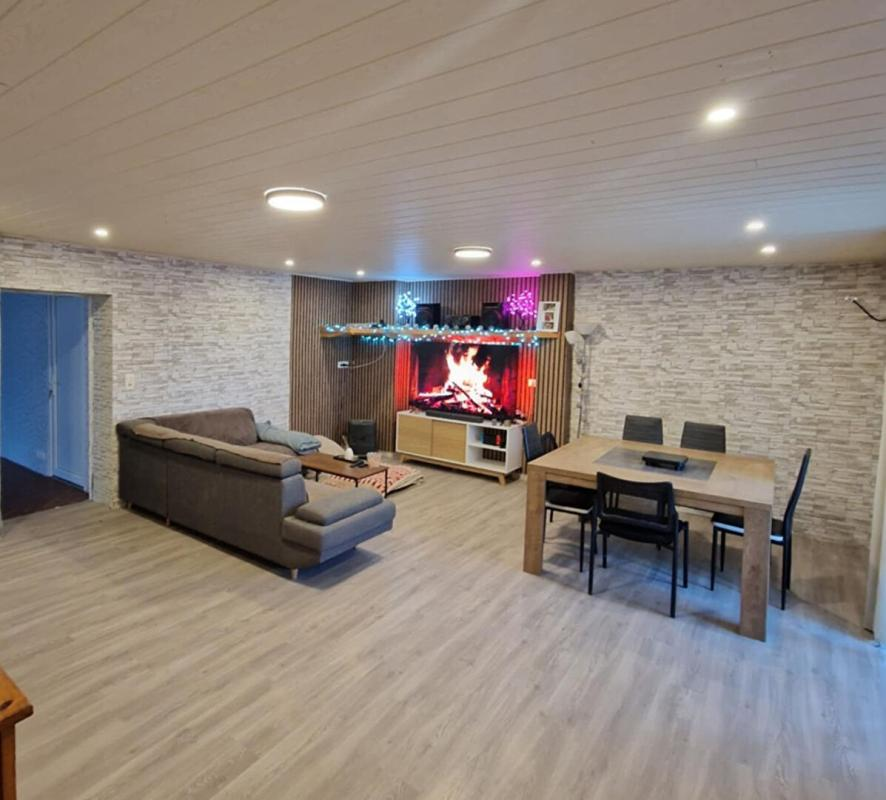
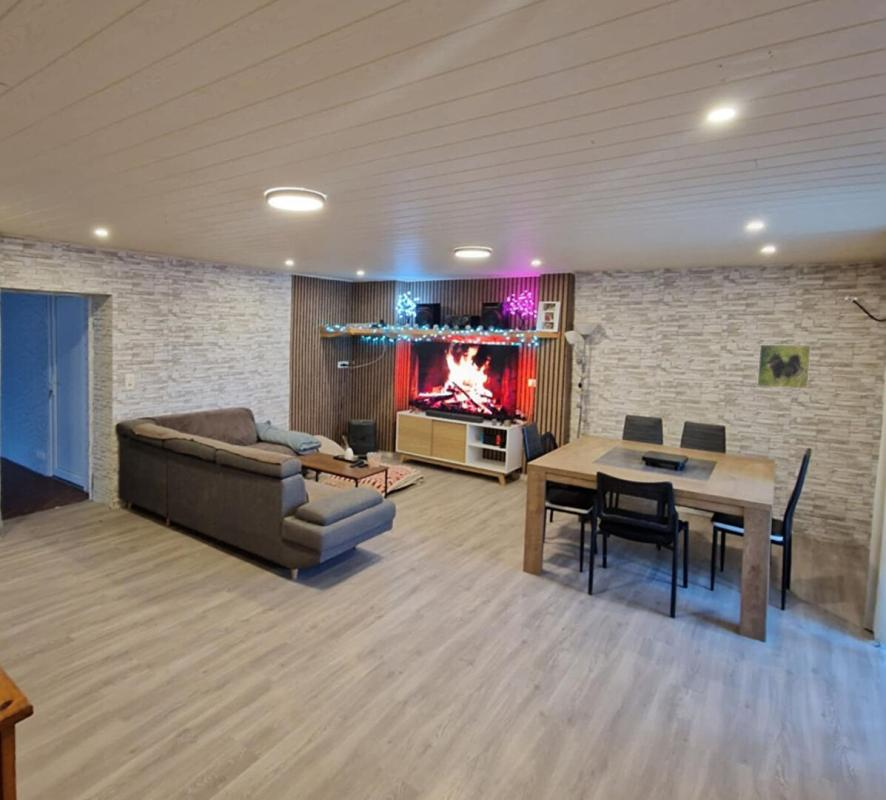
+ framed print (783, 366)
